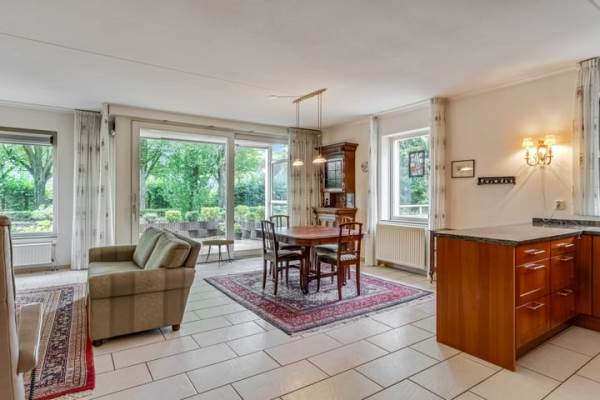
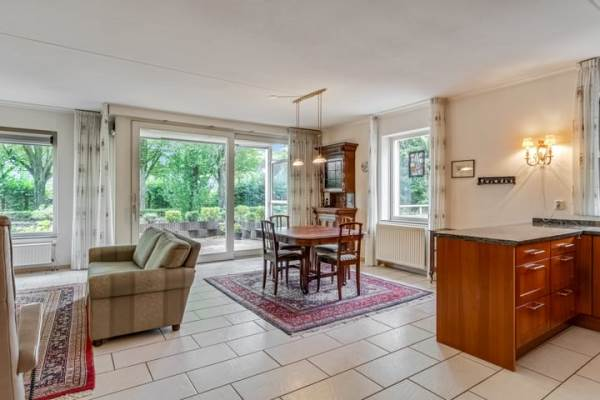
- side table (219, 252)
